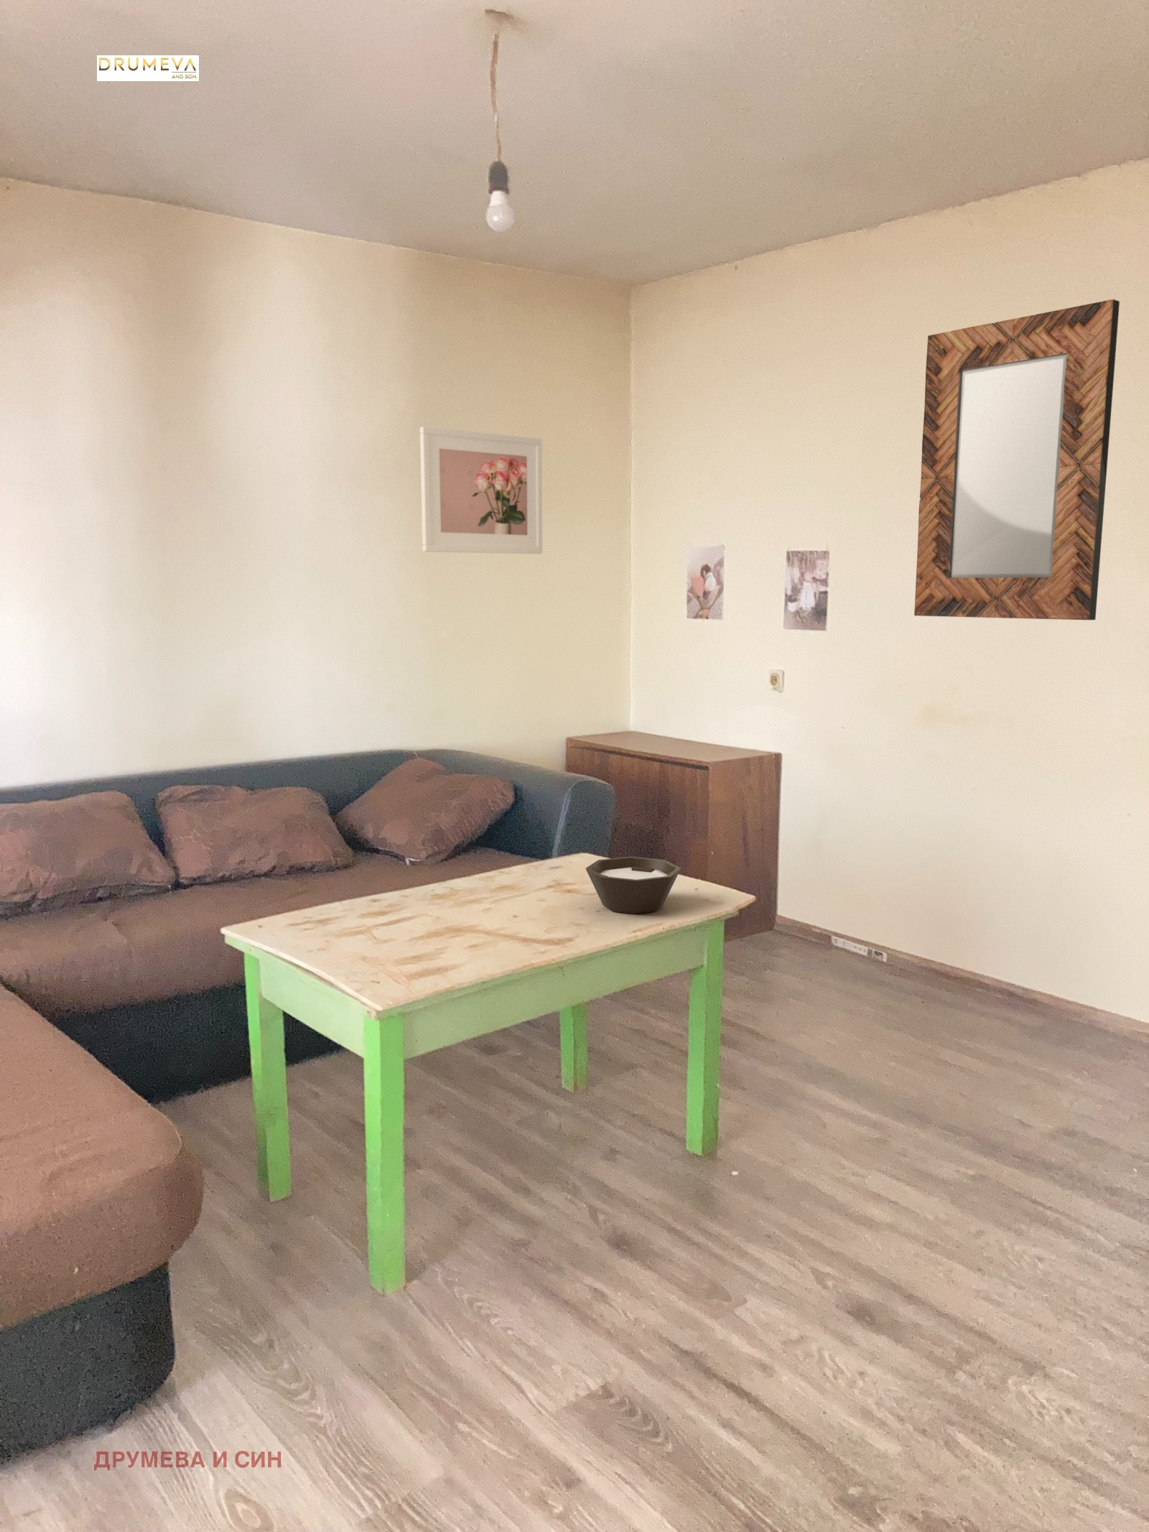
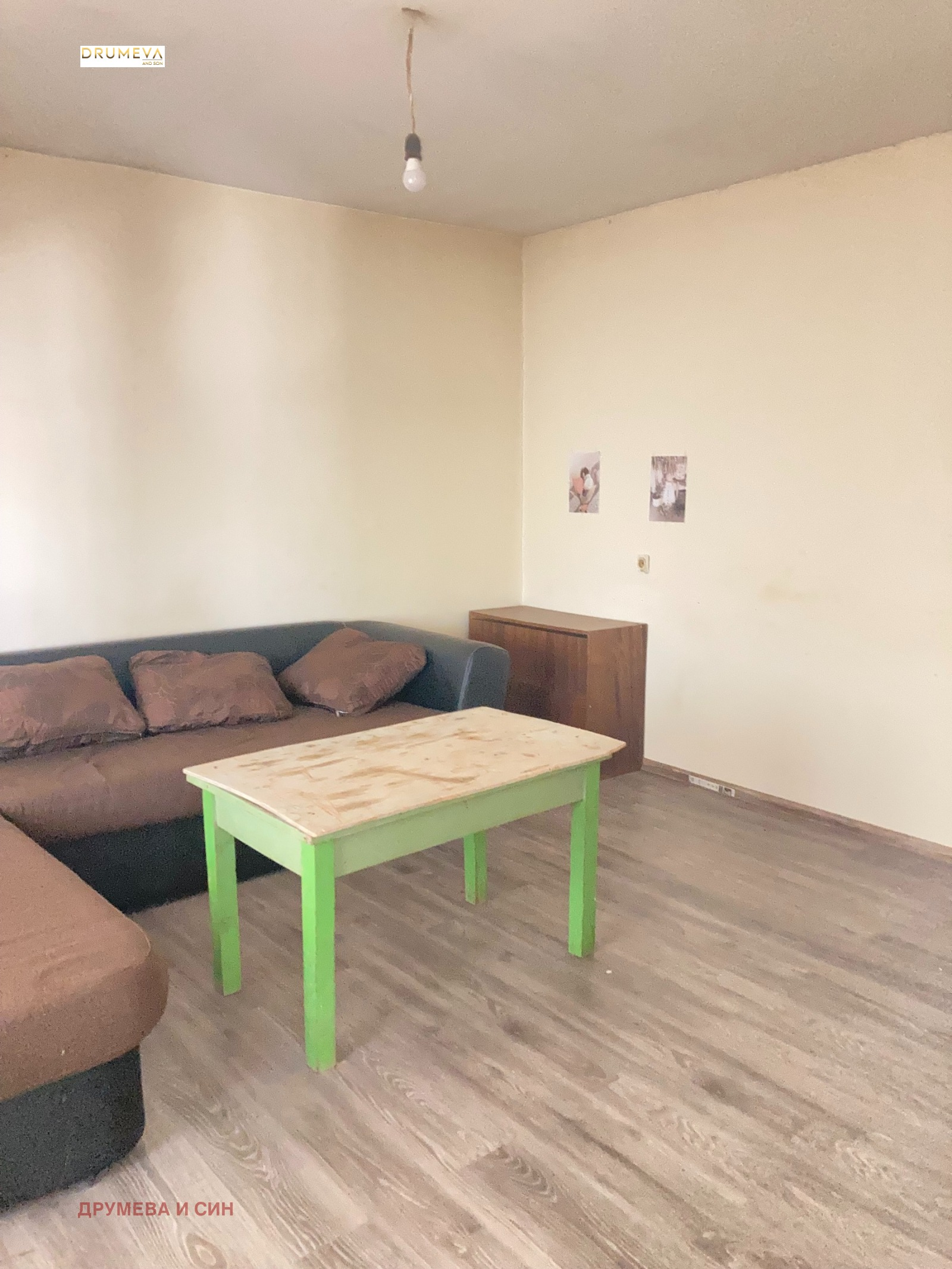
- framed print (483, 494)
- home mirror (1008, 471)
- bowl (632, 886)
